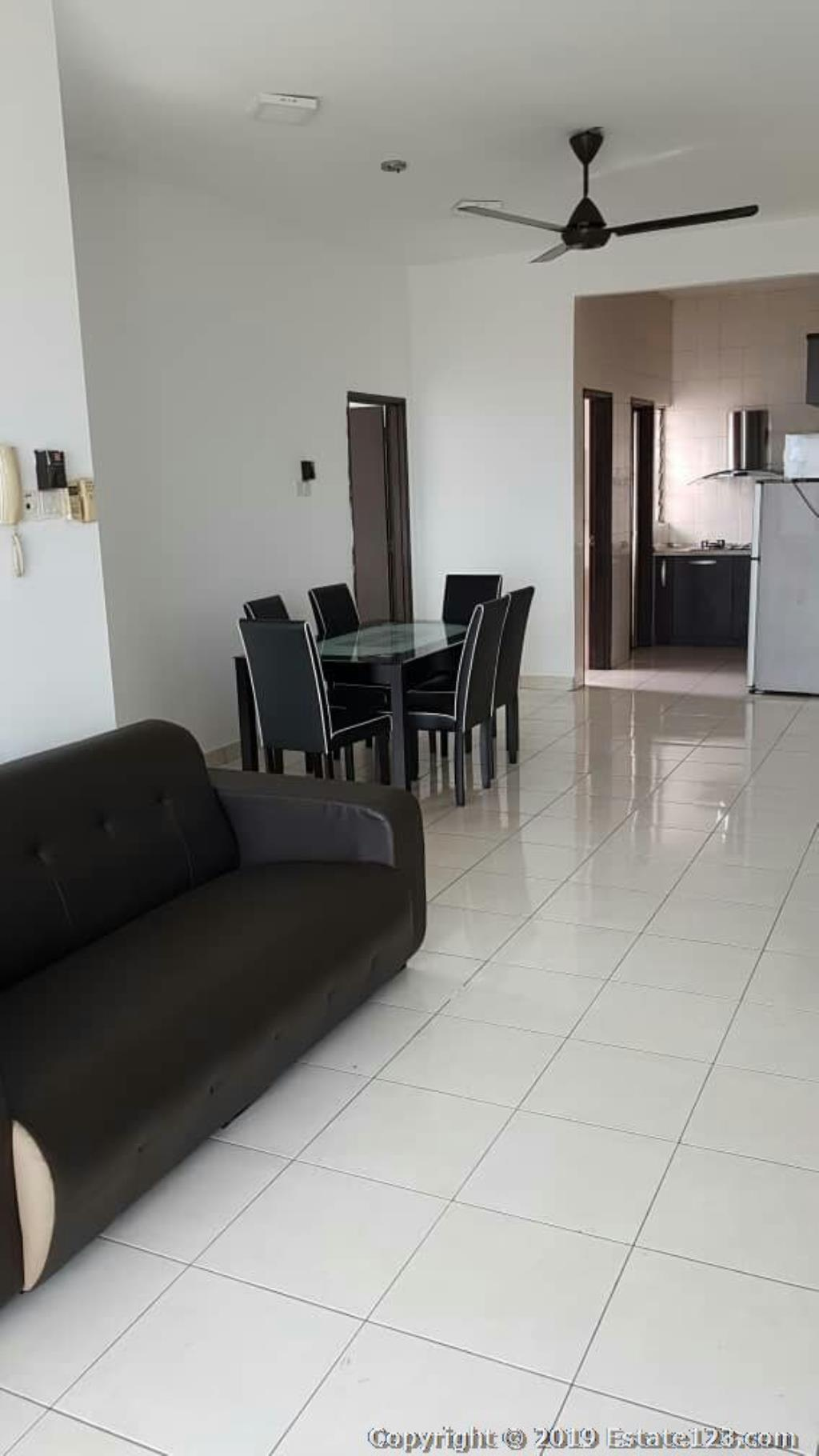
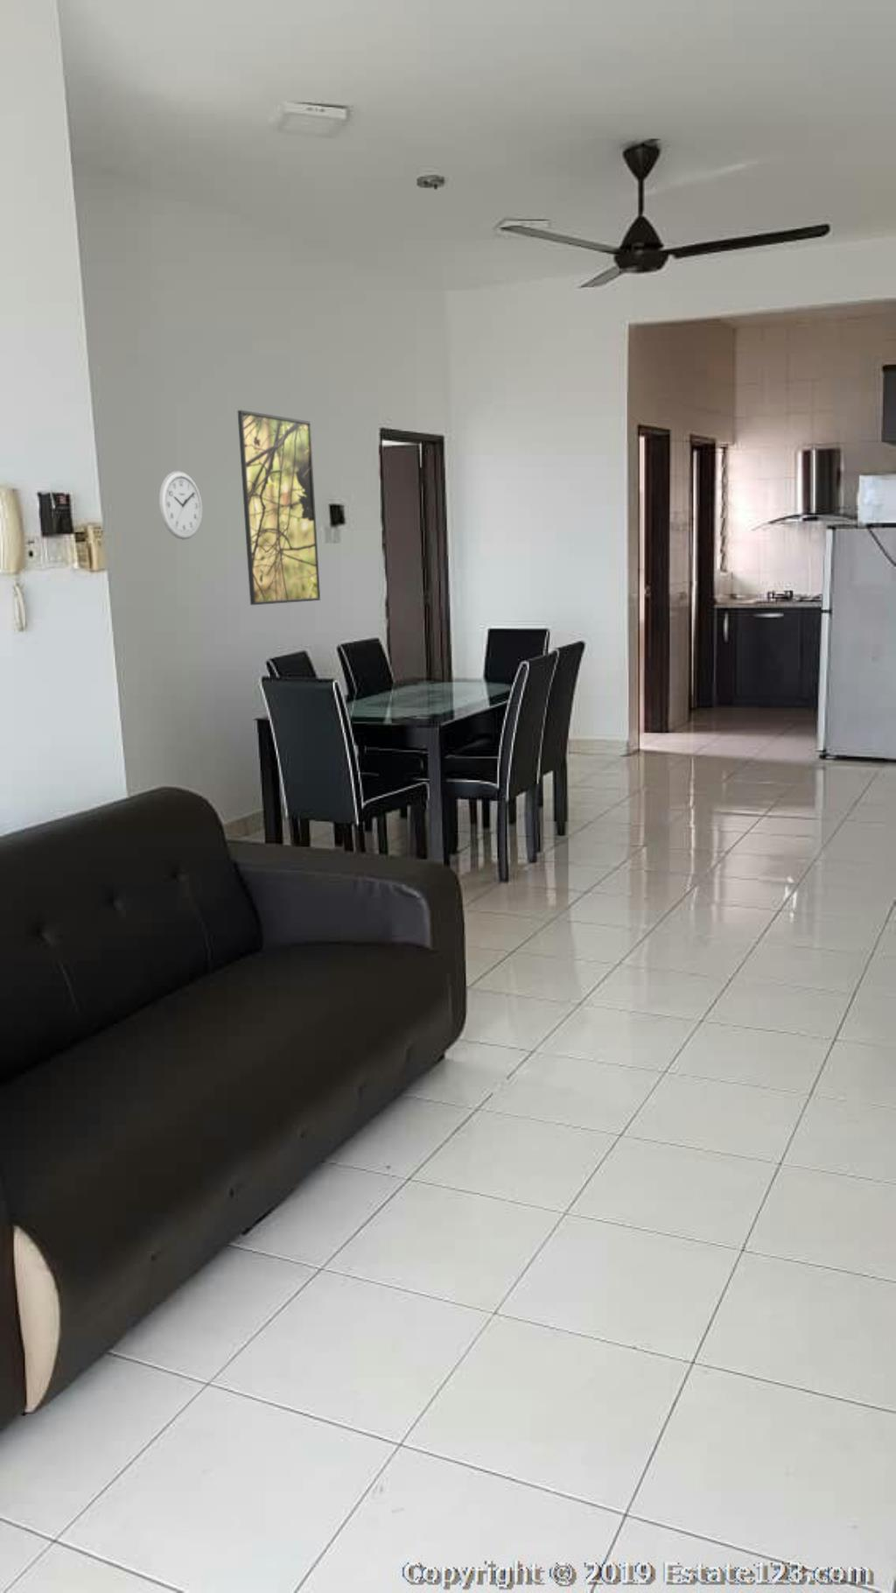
+ wall clock (182, 505)
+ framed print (281, 510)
